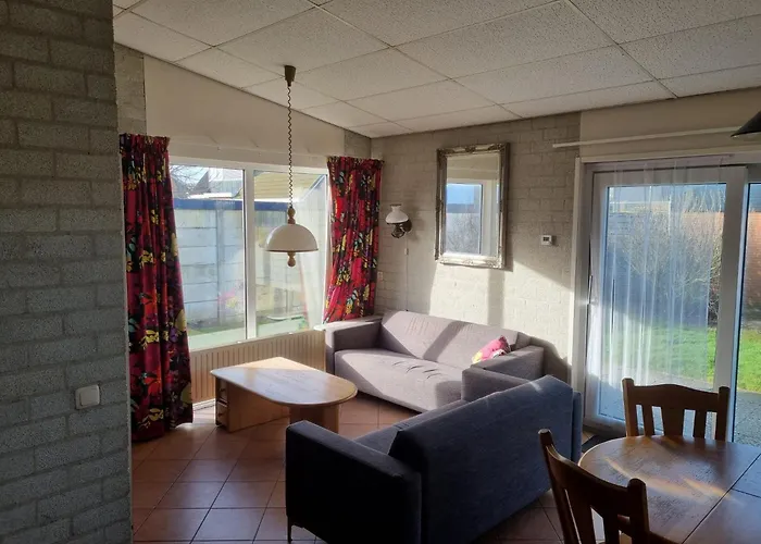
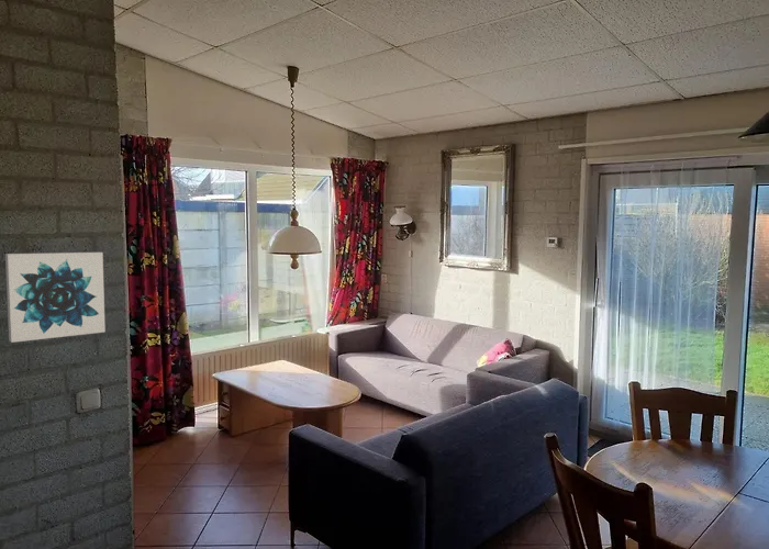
+ wall art (57, 294)
